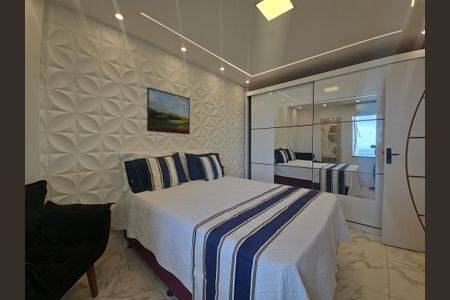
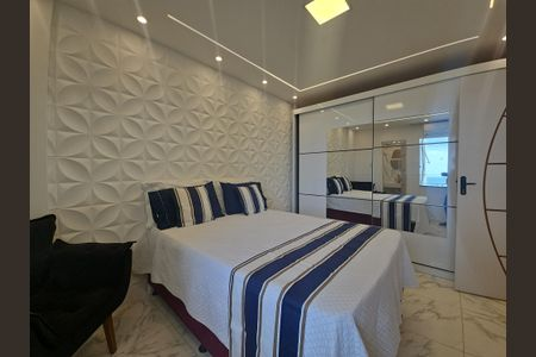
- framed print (170, 113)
